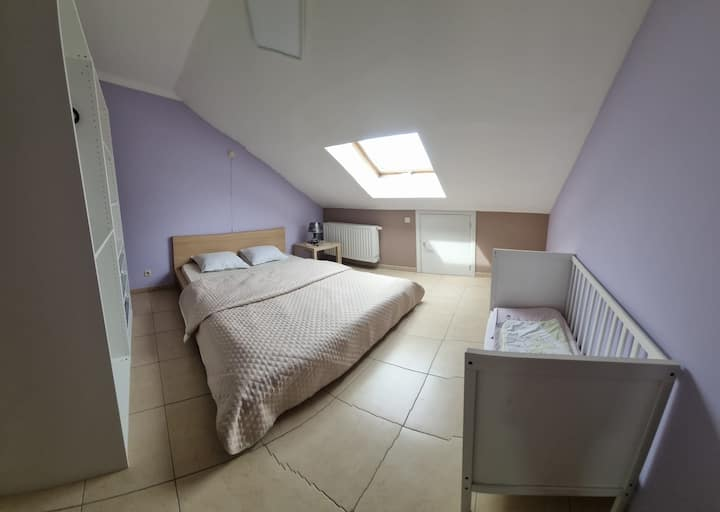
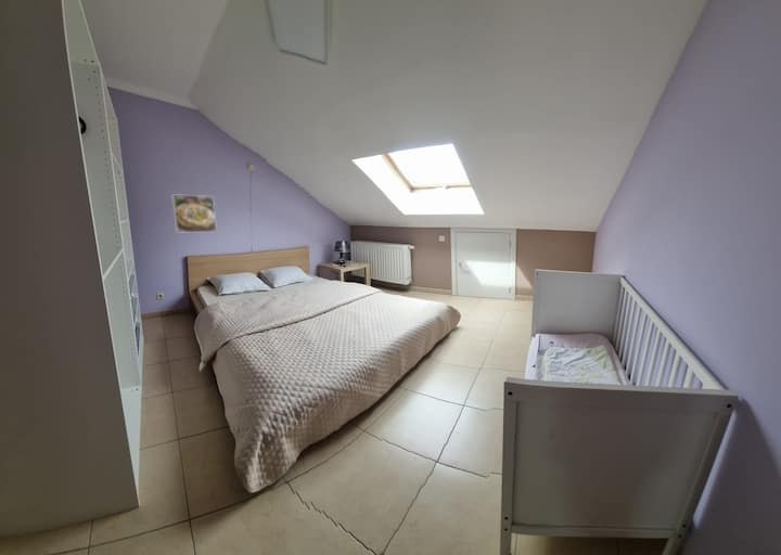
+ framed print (195, 214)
